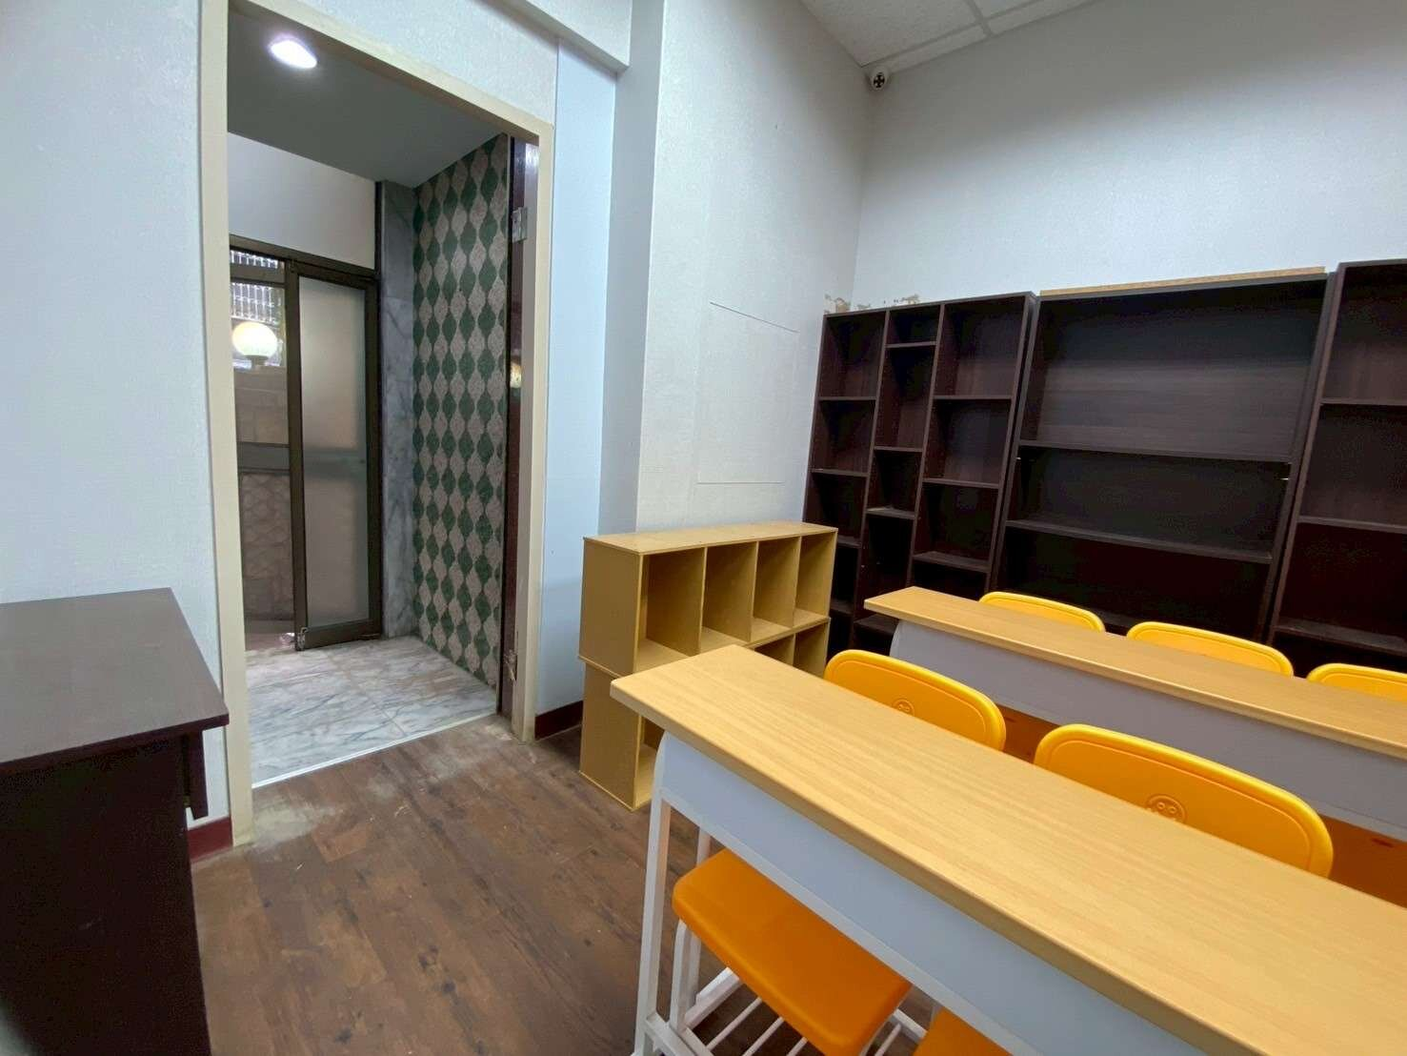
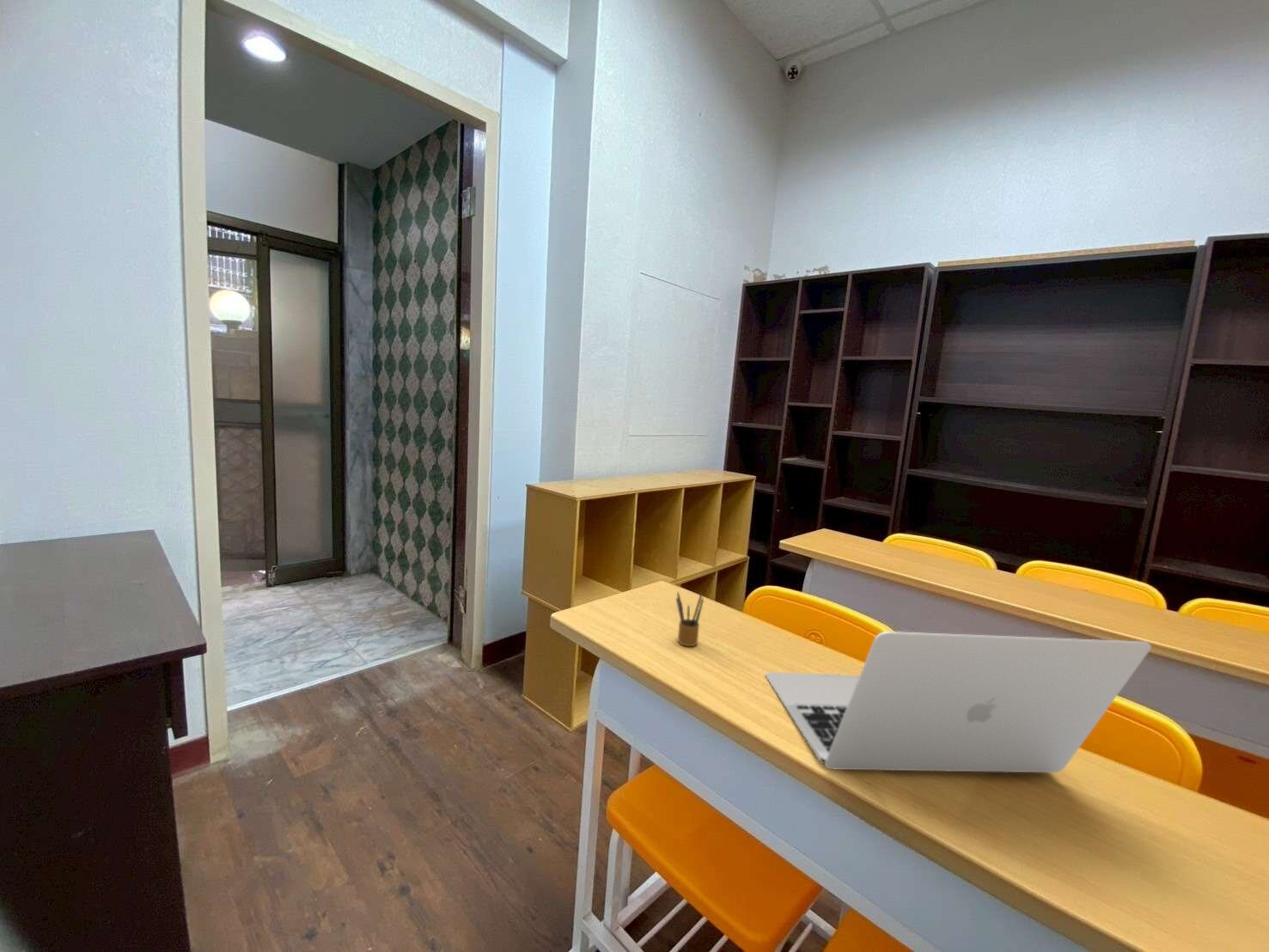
+ laptop (918, 663)
+ pencil box (689, 616)
